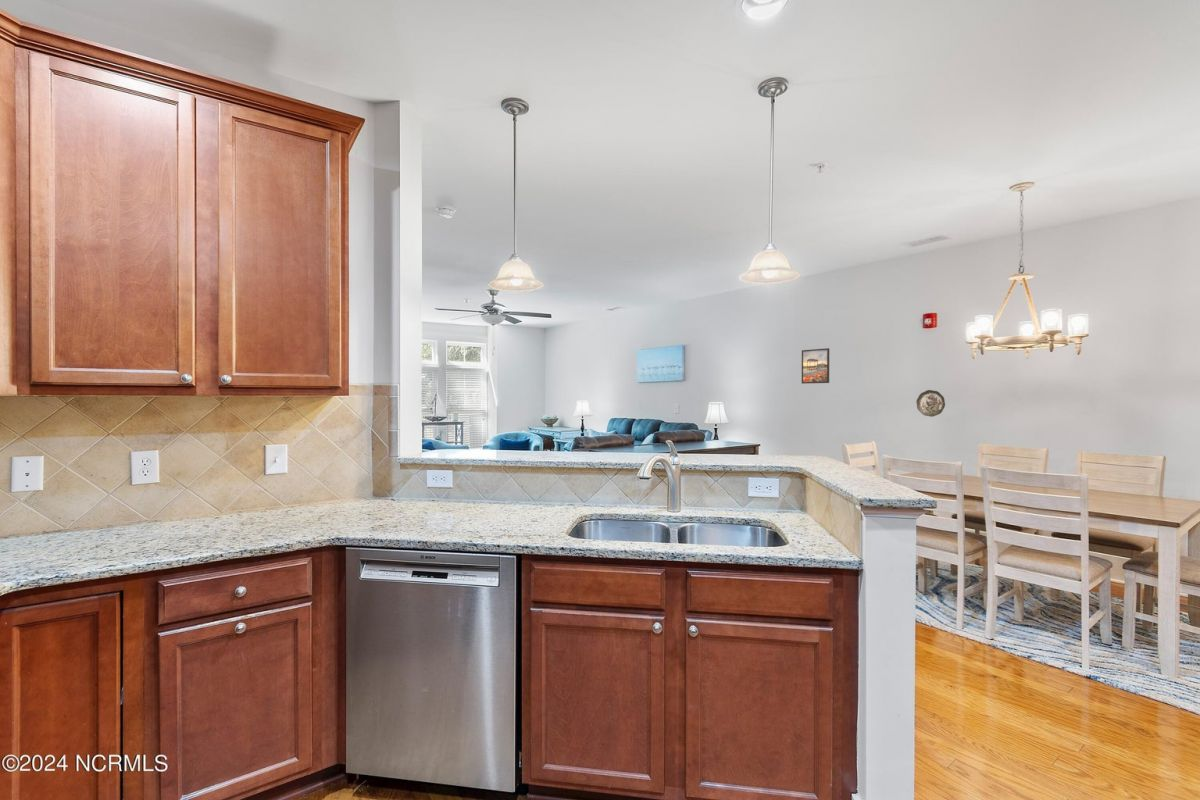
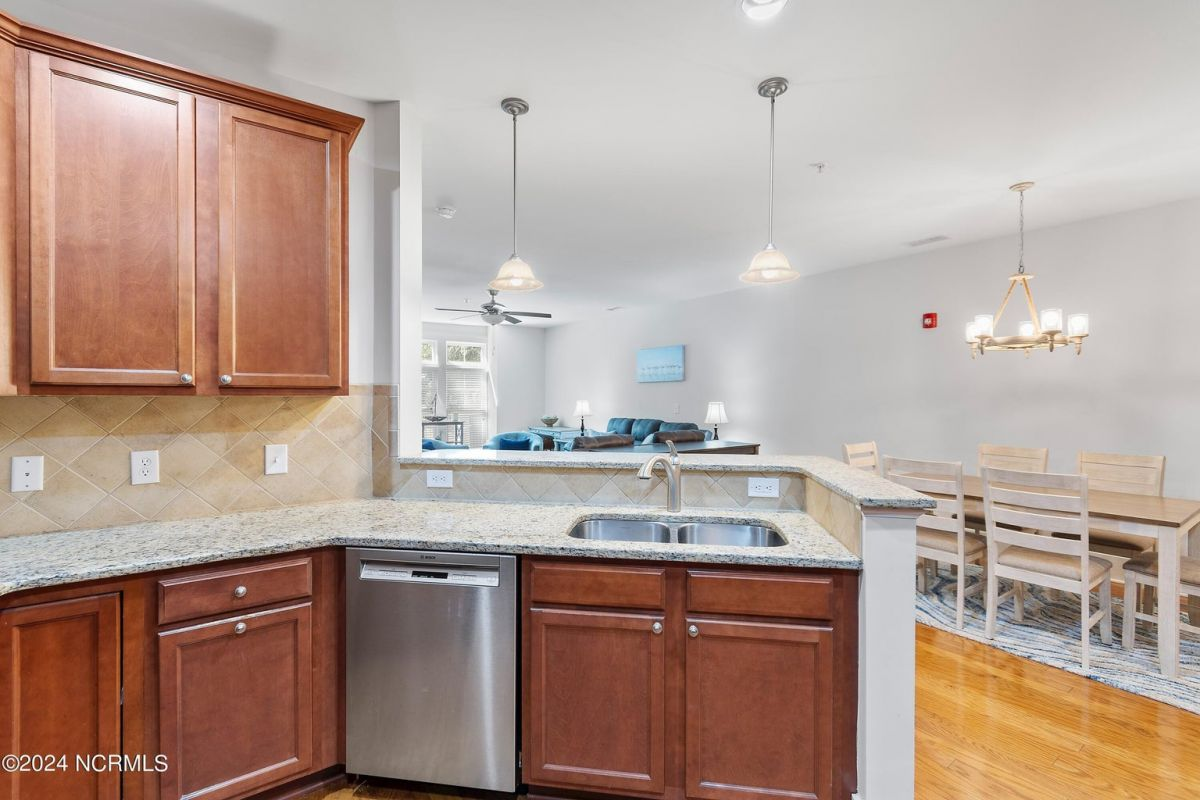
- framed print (815, 366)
- decorative plate (930, 403)
